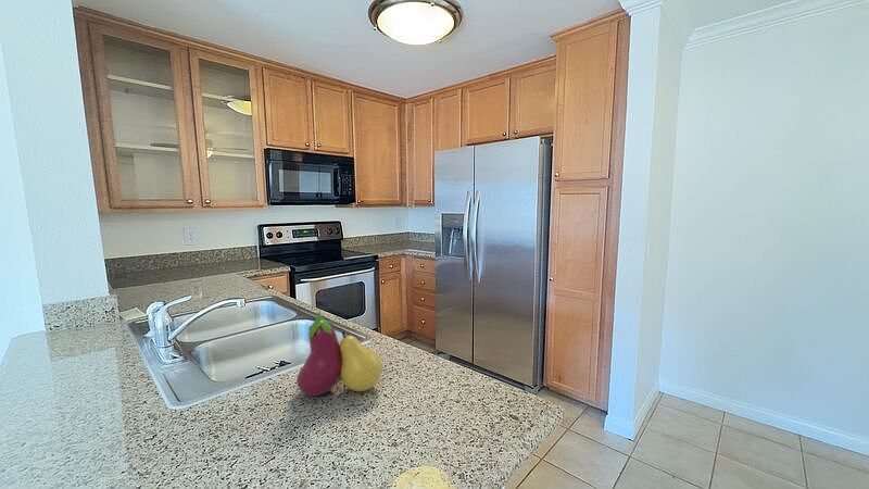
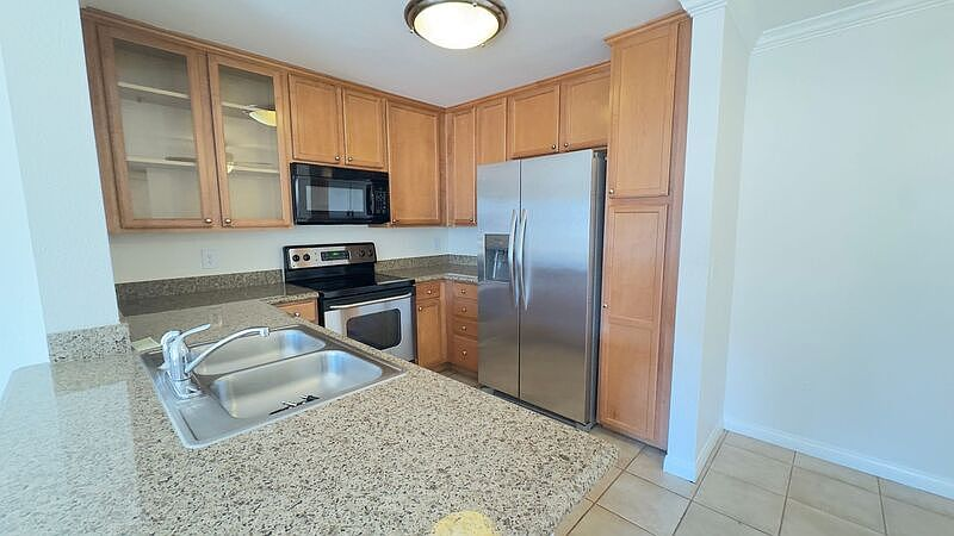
- fruit (341, 346)
